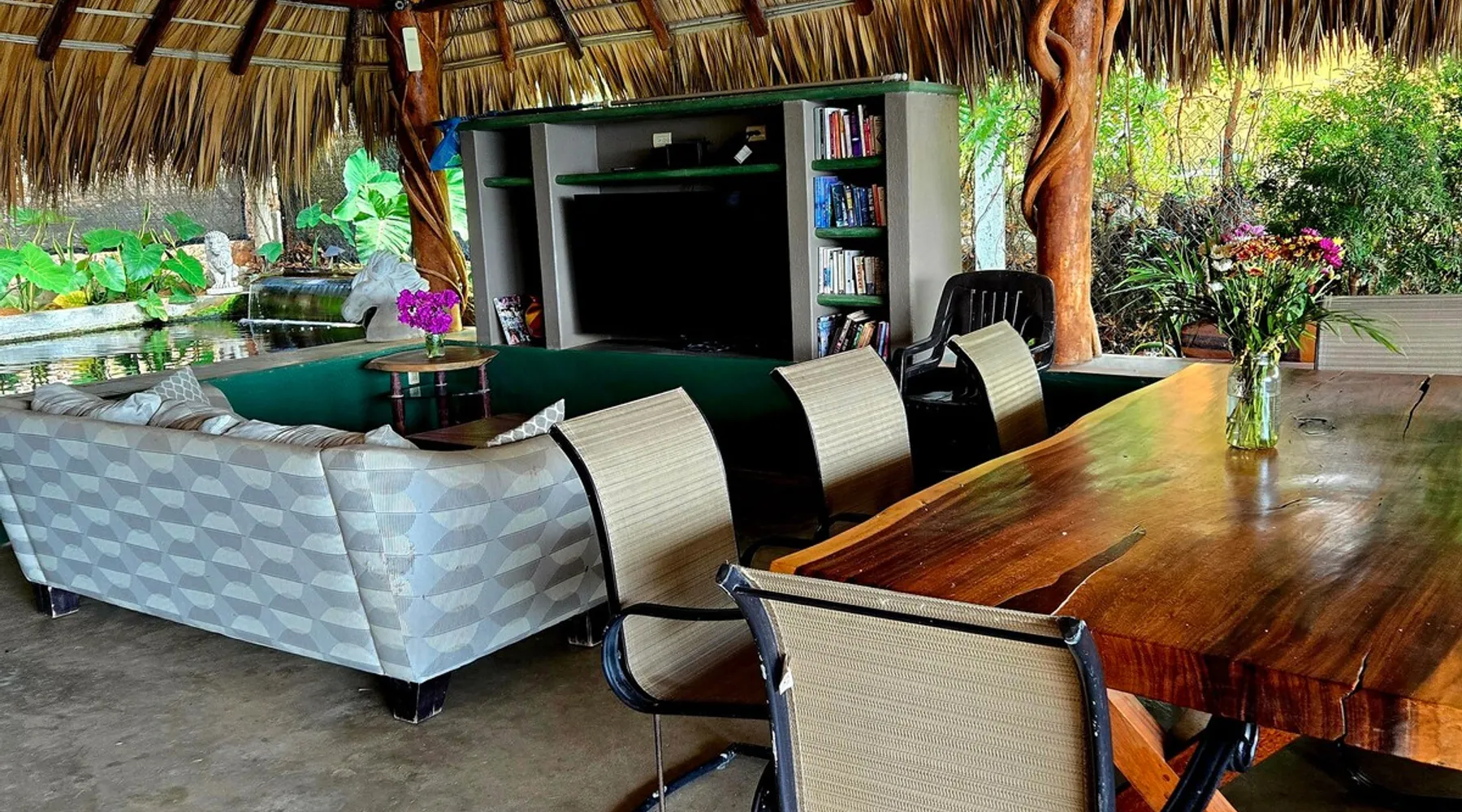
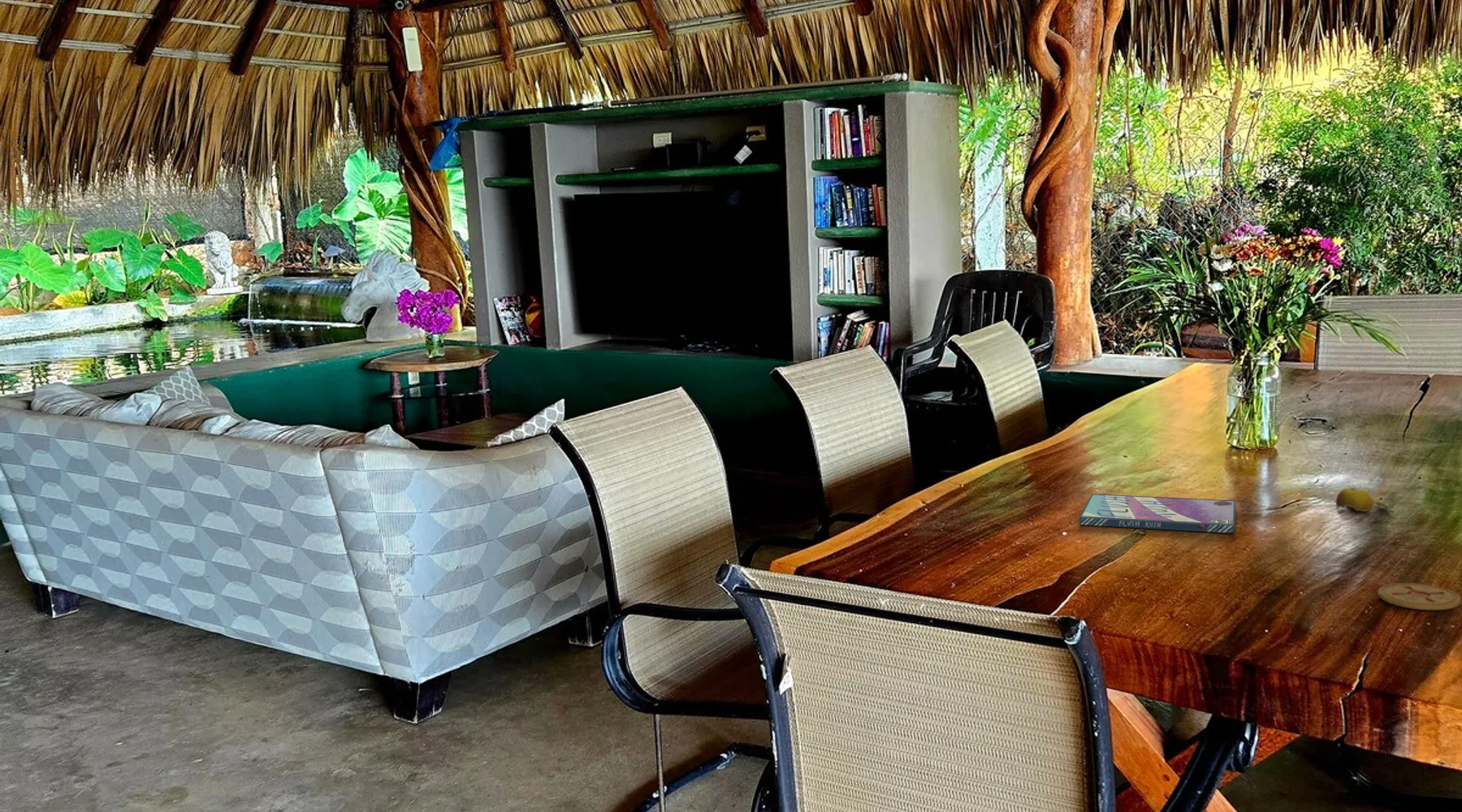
+ fruit (1362, 498)
+ video game case (1158, 512)
+ coaster (1418, 596)
